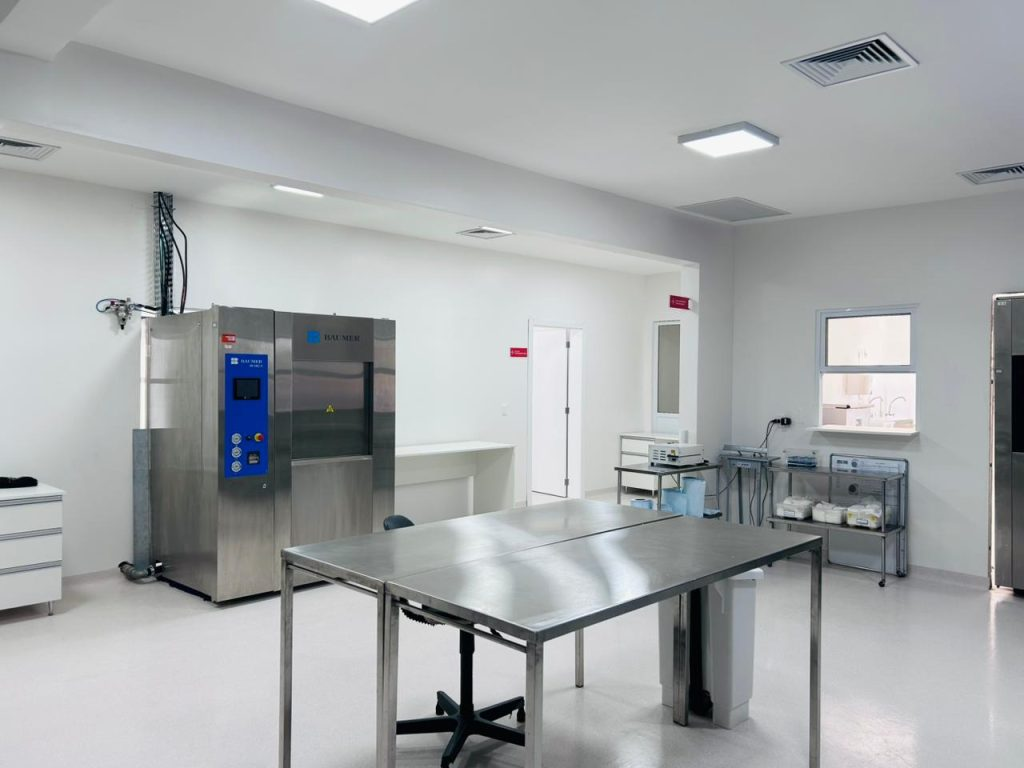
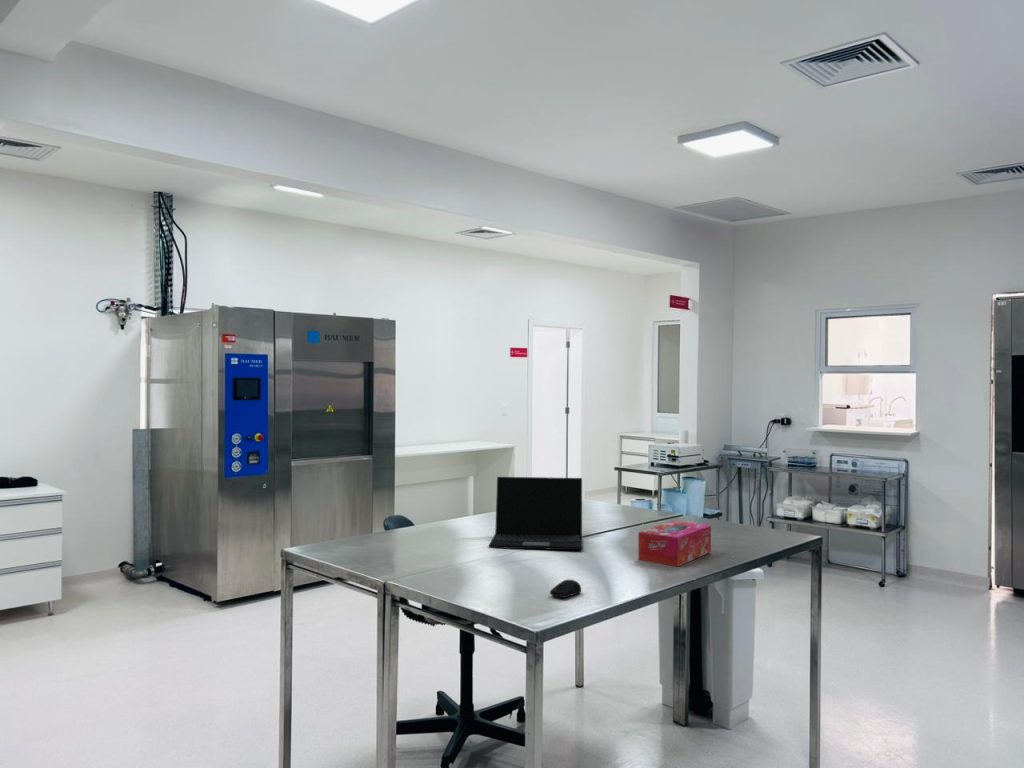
+ tissue box (675, 542)
+ laptop (537, 511)
+ computer mouse (566, 587)
